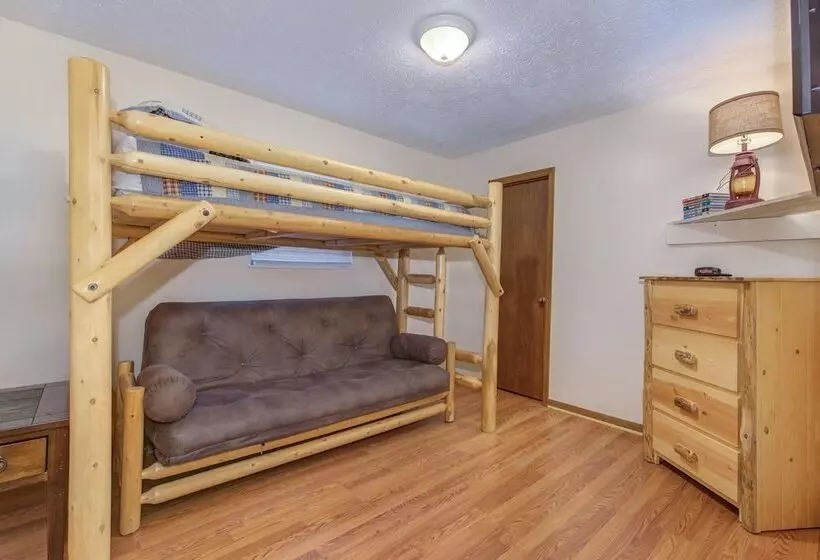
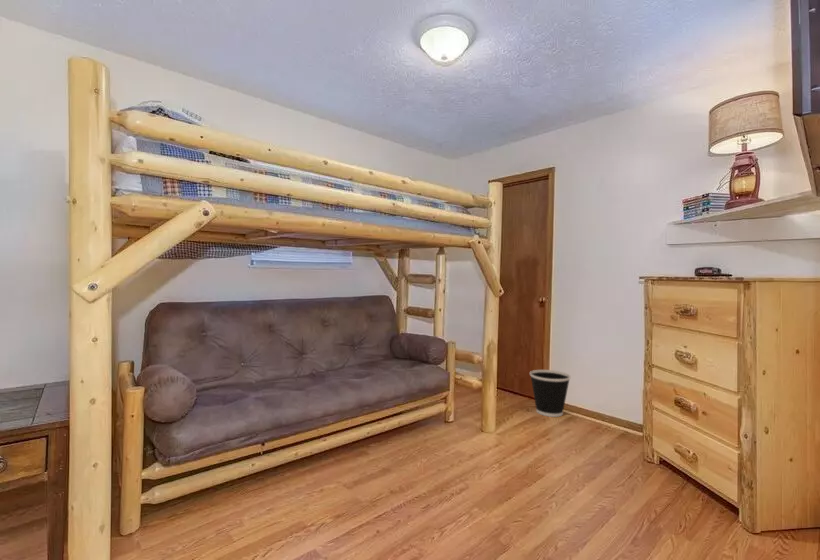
+ wastebasket (549, 393)
